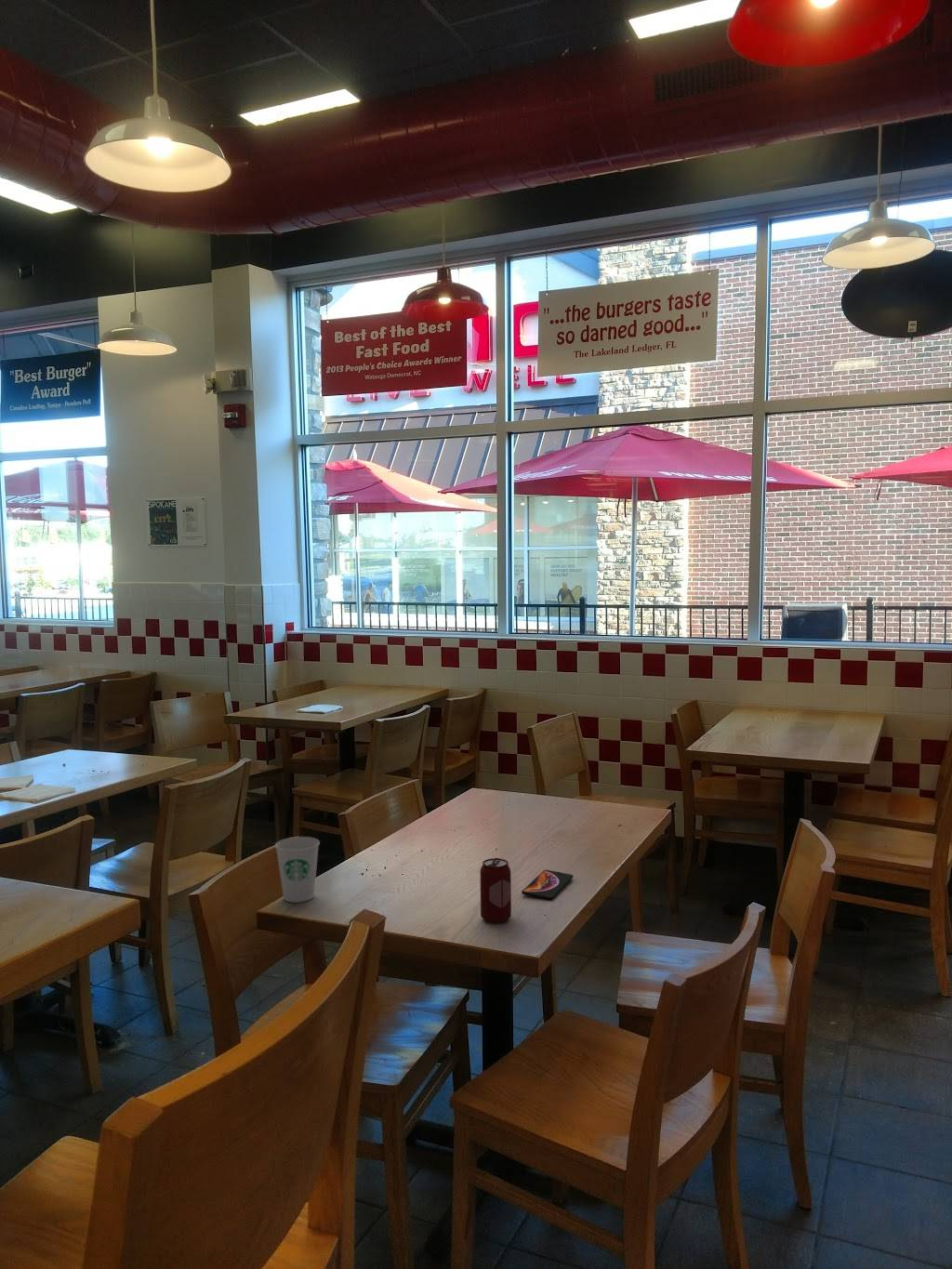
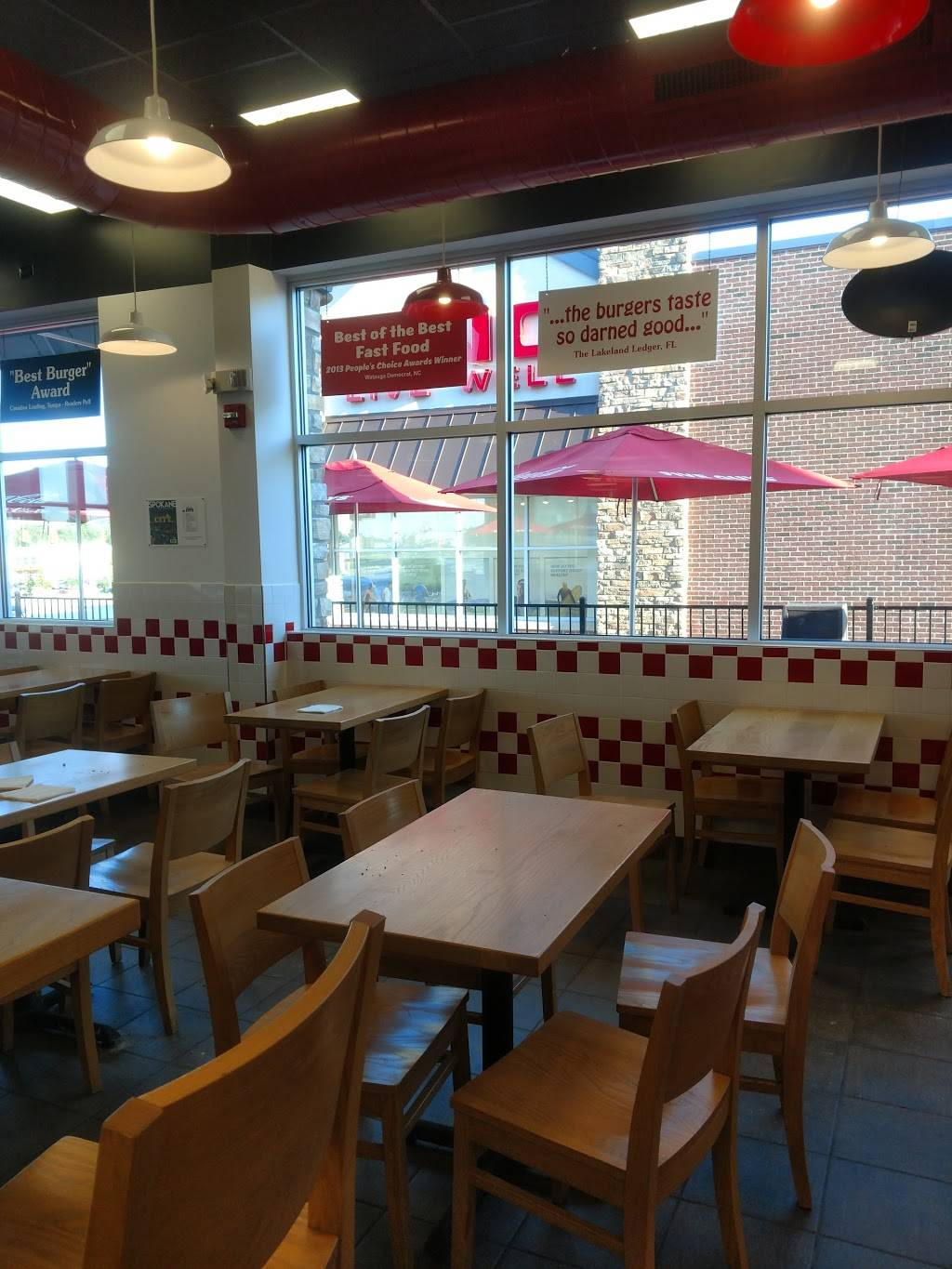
- beverage can (496, 889)
- smartphone (548, 883)
- paper cup (298, 869)
